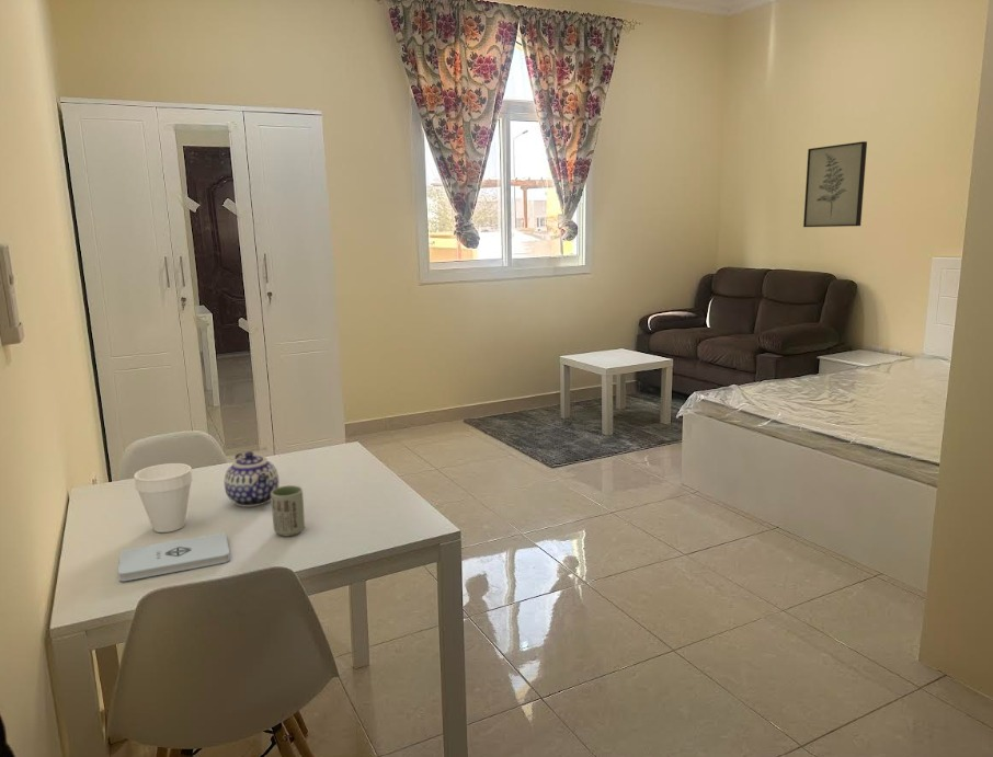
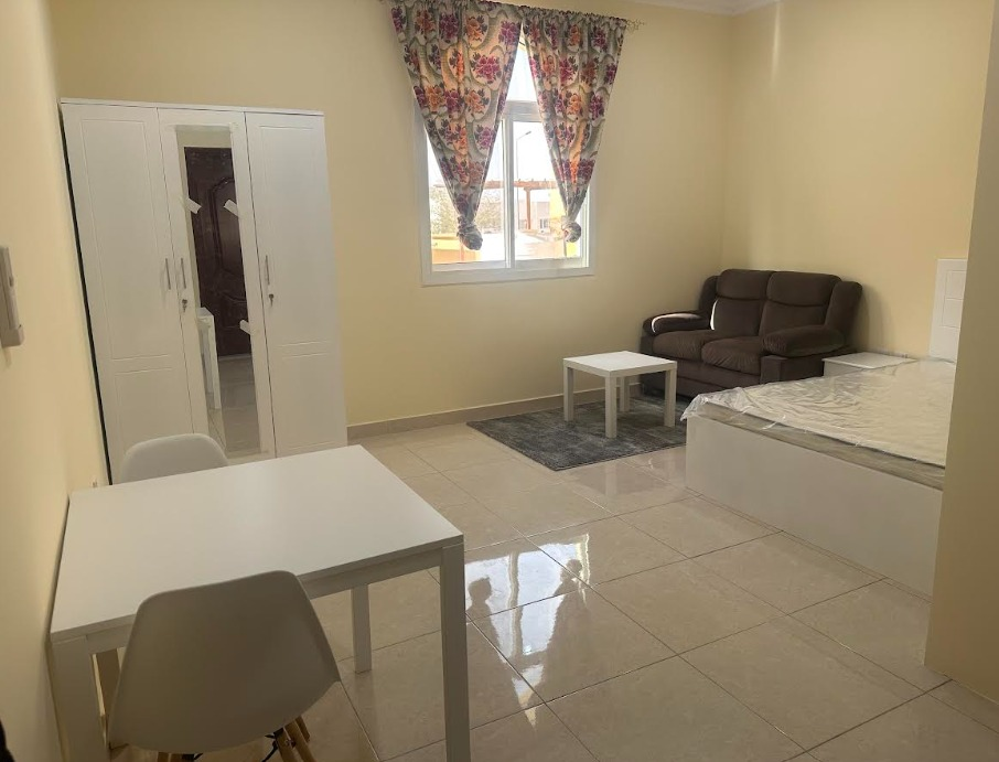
- cup (287, 511)
- cup (166, 498)
- notepad (175, 555)
- teapot (251, 475)
- wall art (833, 186)
